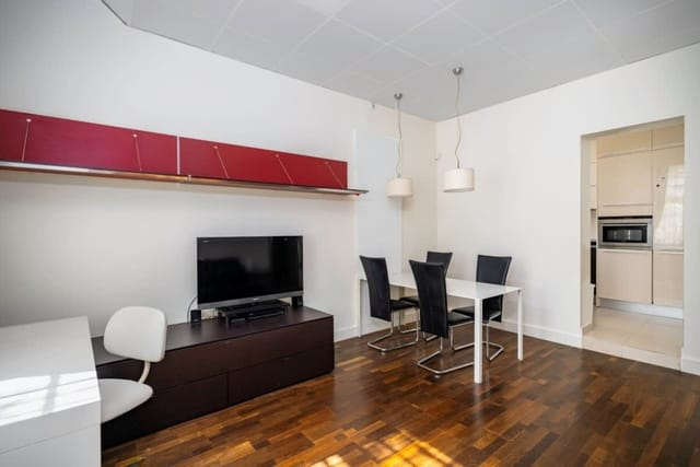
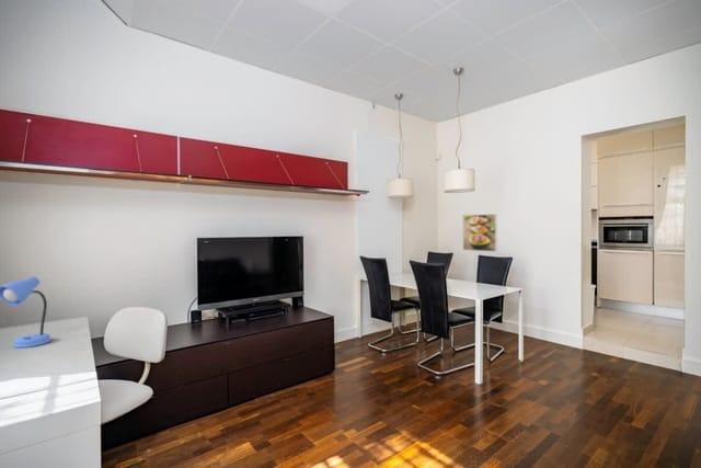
+ desk lamp (18, 305)
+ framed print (479, 232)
